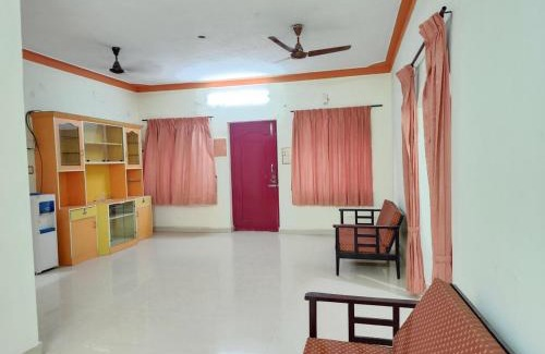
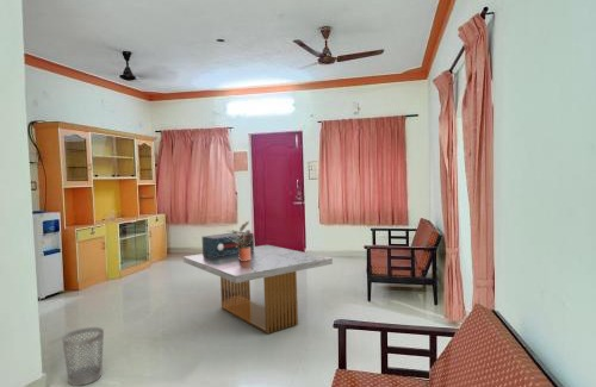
+ coffee table (249, 286)
+ wastebasket (83, 356)
+ decorative box (229, 243)
+ potted plant (240, 241)
